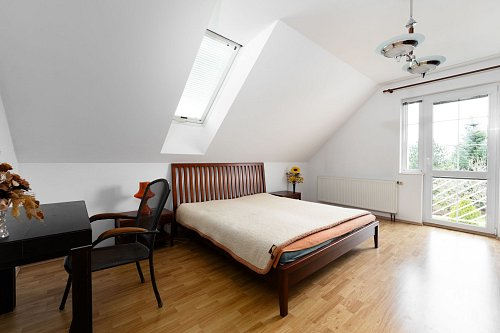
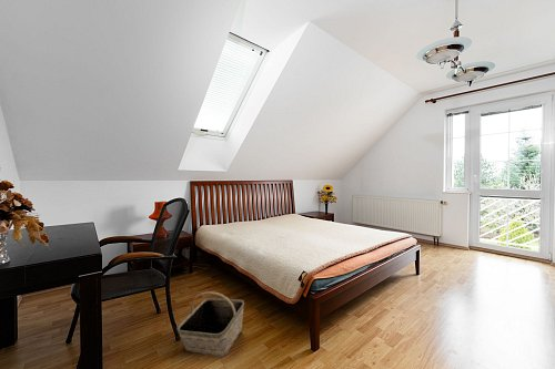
+ basket (213, 316)
